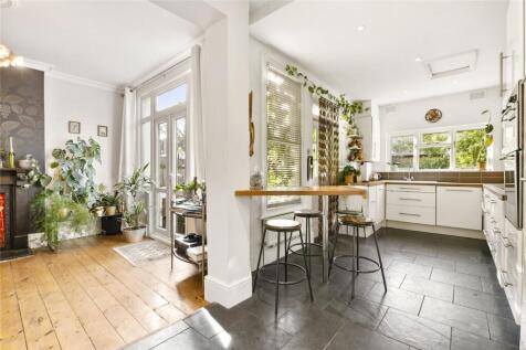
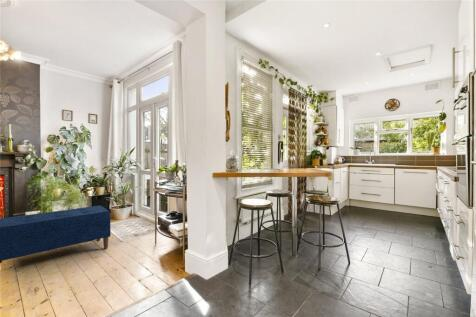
+ bench (56, 234)
